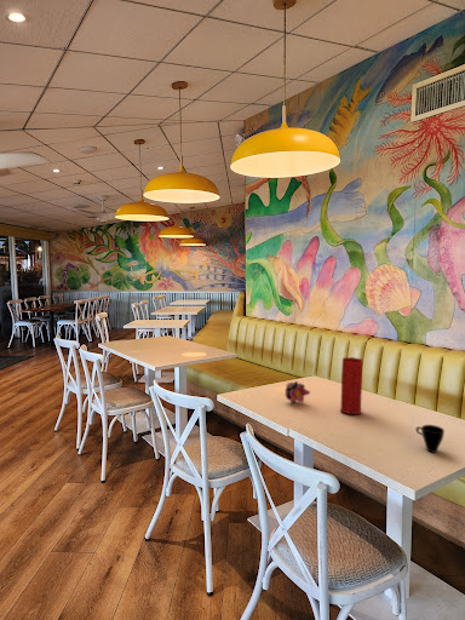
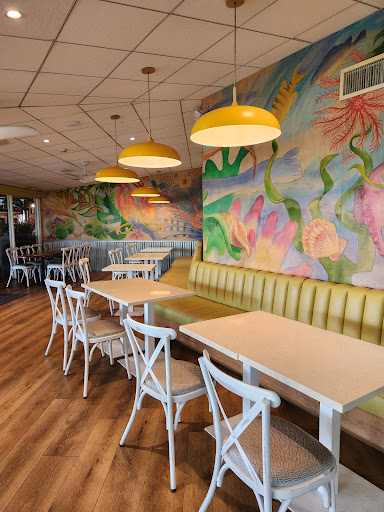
- vase (351, 385)
- flower (295, 391)
- cup (429, 437)
